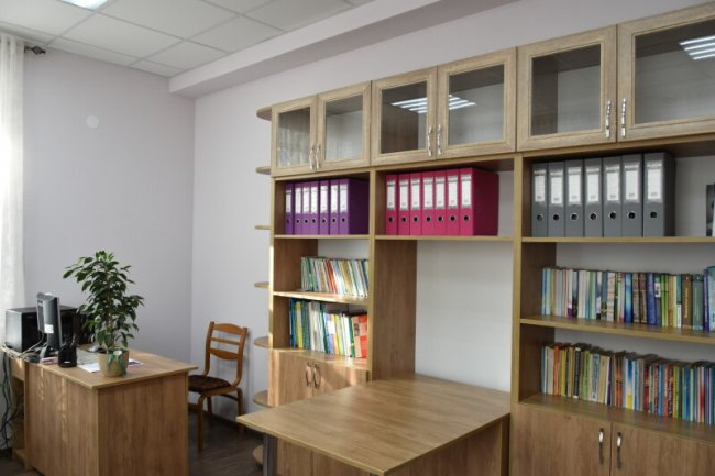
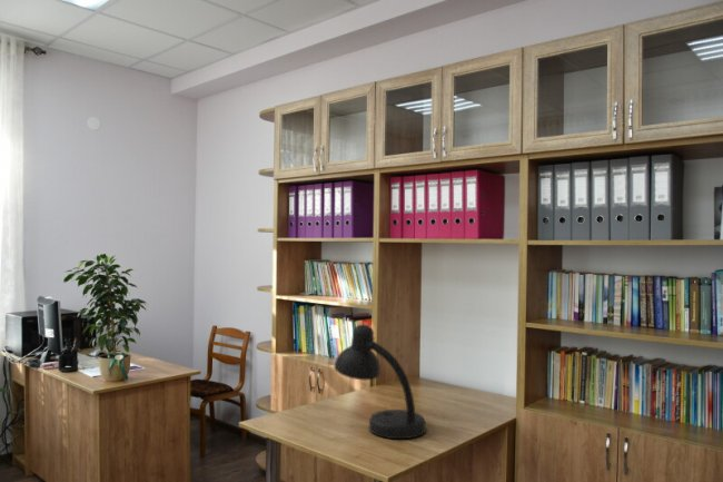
+ desk lamp (377, 374)
